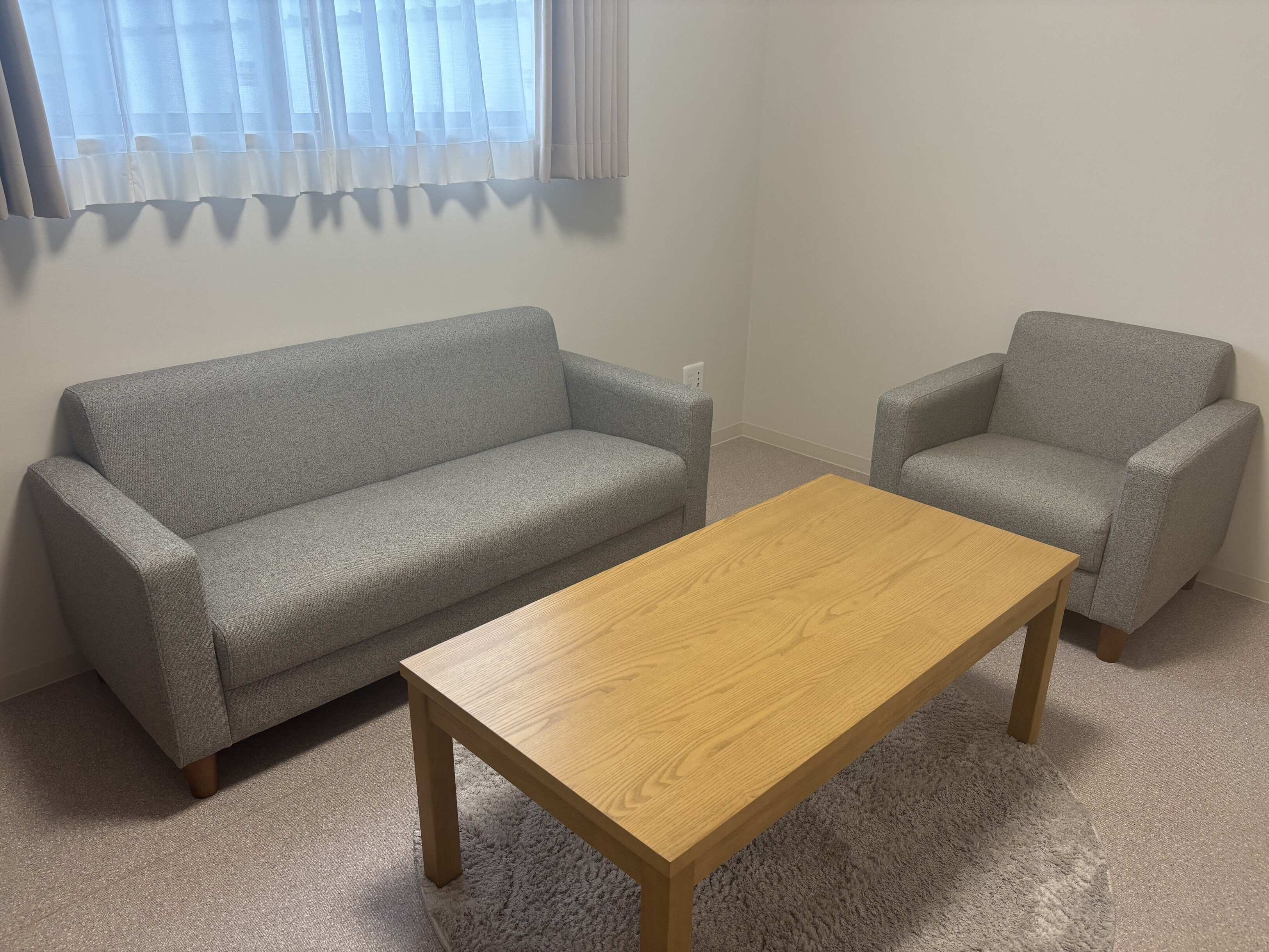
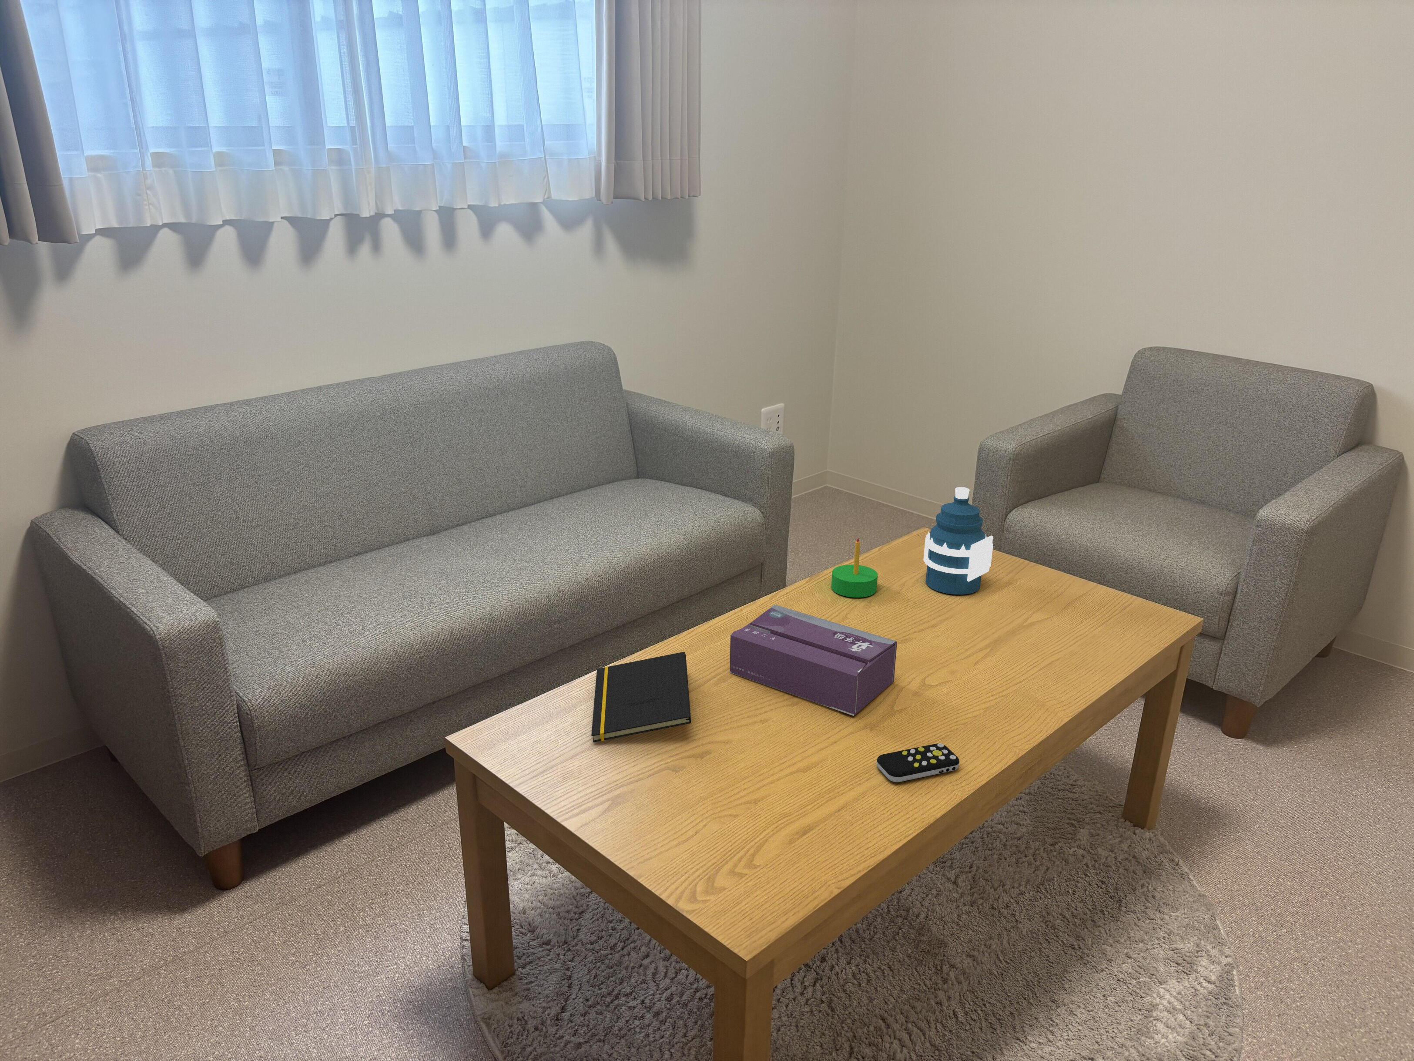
+ remote control (917, 762)
+ tissue box (812, 656)
+ candle (856, 563)
+ water bottle (958, 537)
+ notepad (642, 694)
